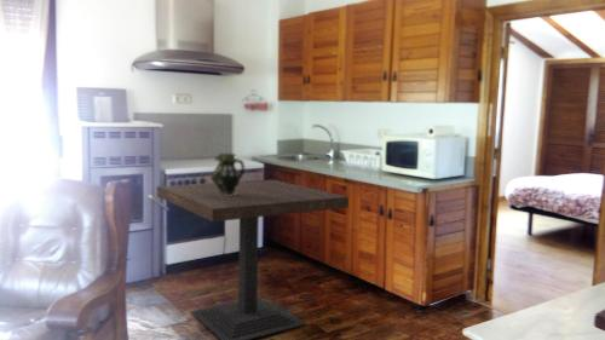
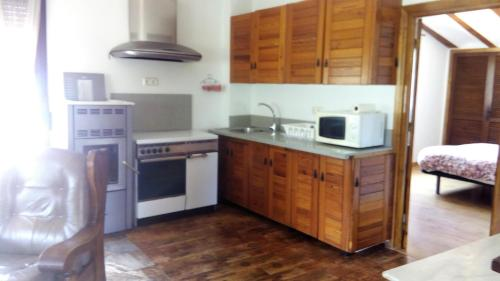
- dining table (248, 255)
- ceramic pitcher (229, 173)
